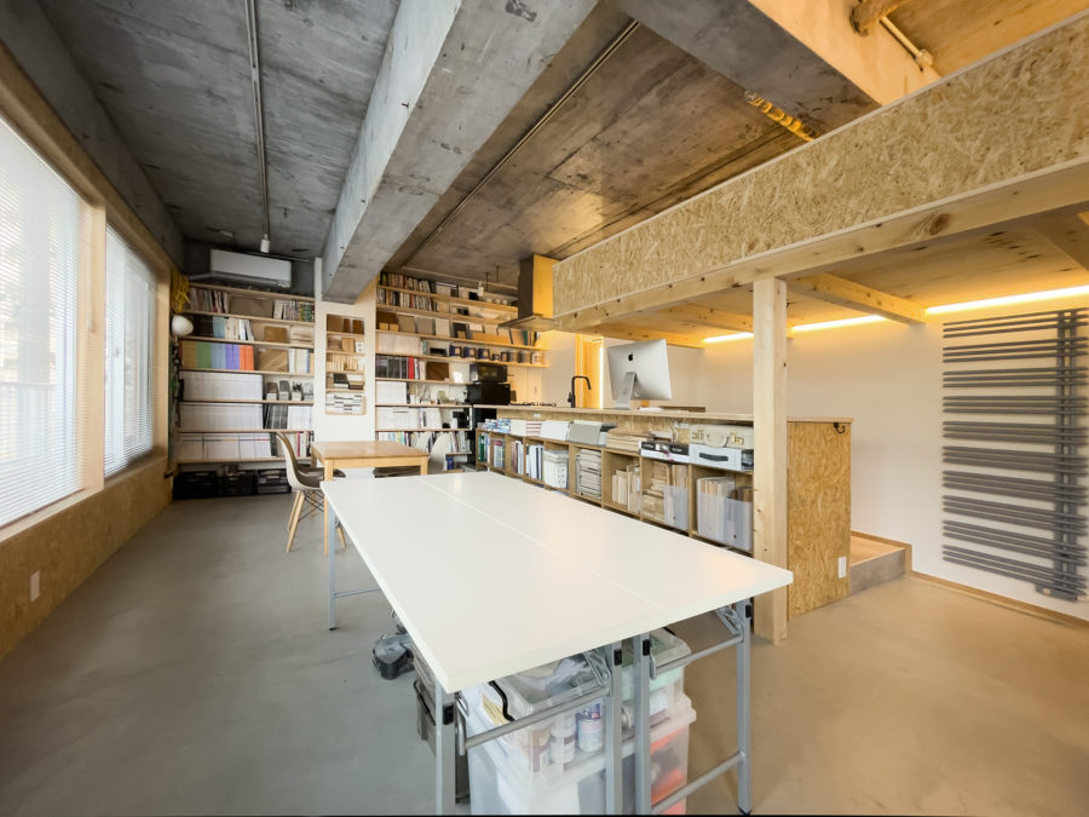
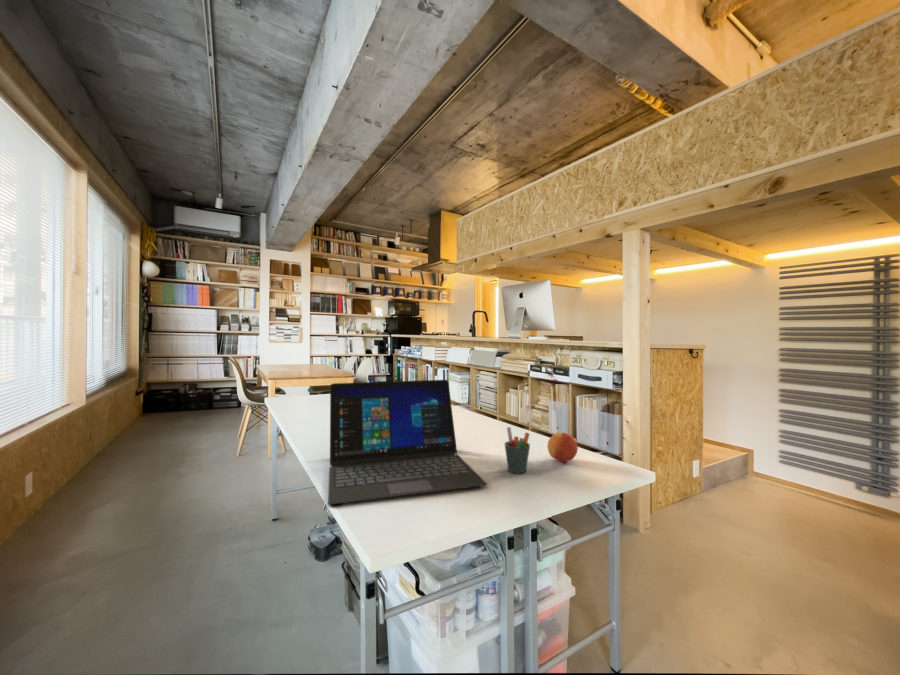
+ pen holder (517, 450)
+ laptop (400, 429)
+ apple (562, 445)
